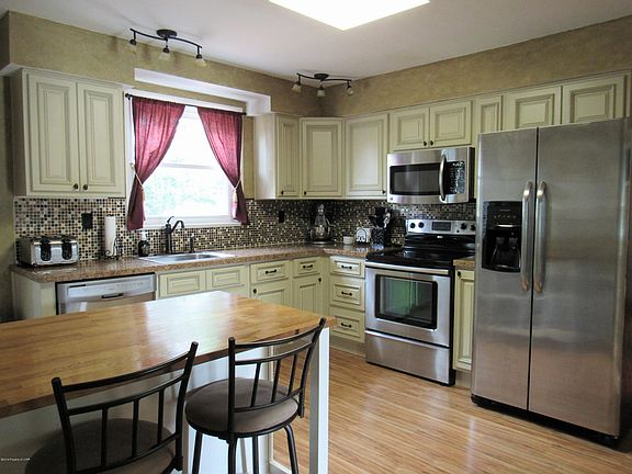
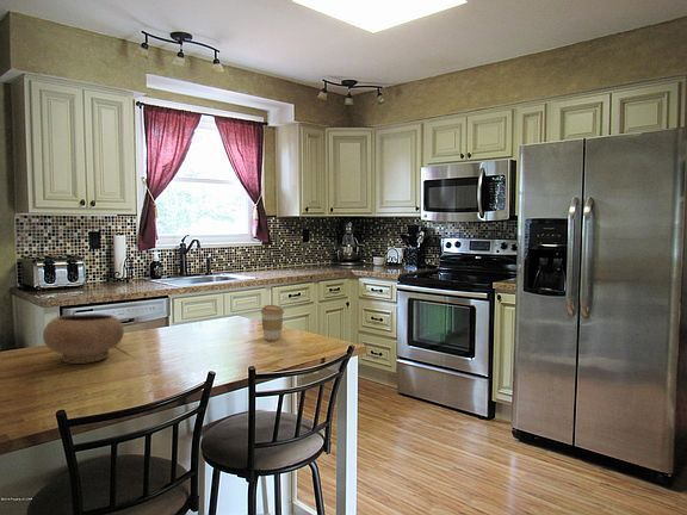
+ bowl (83, 336)
+ coffee cup (272, 321)
